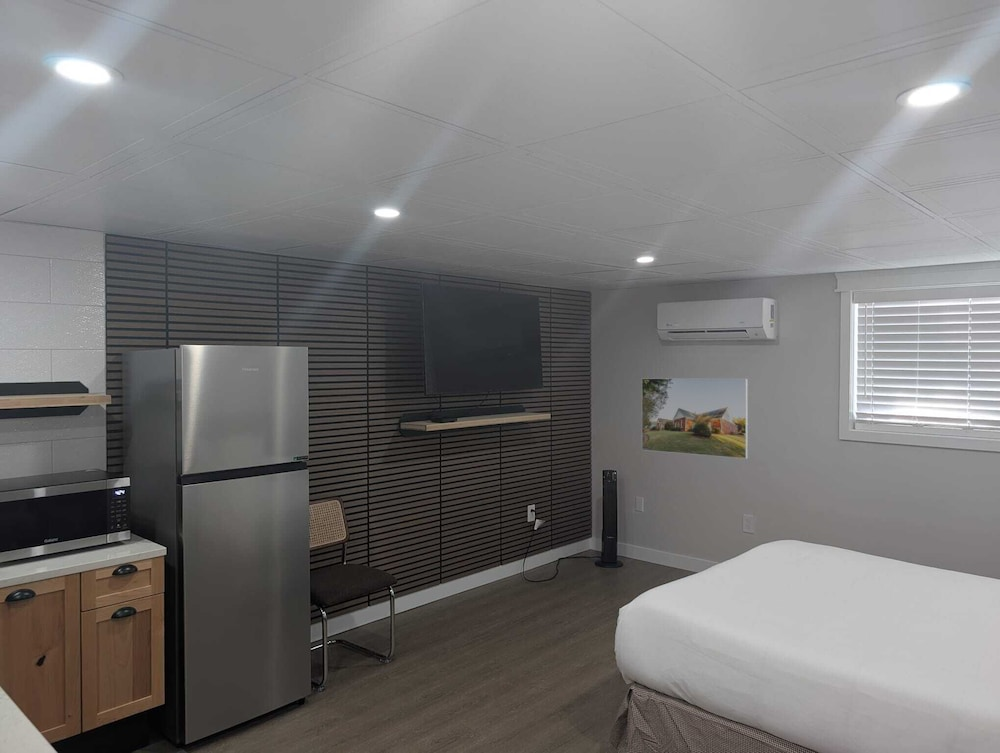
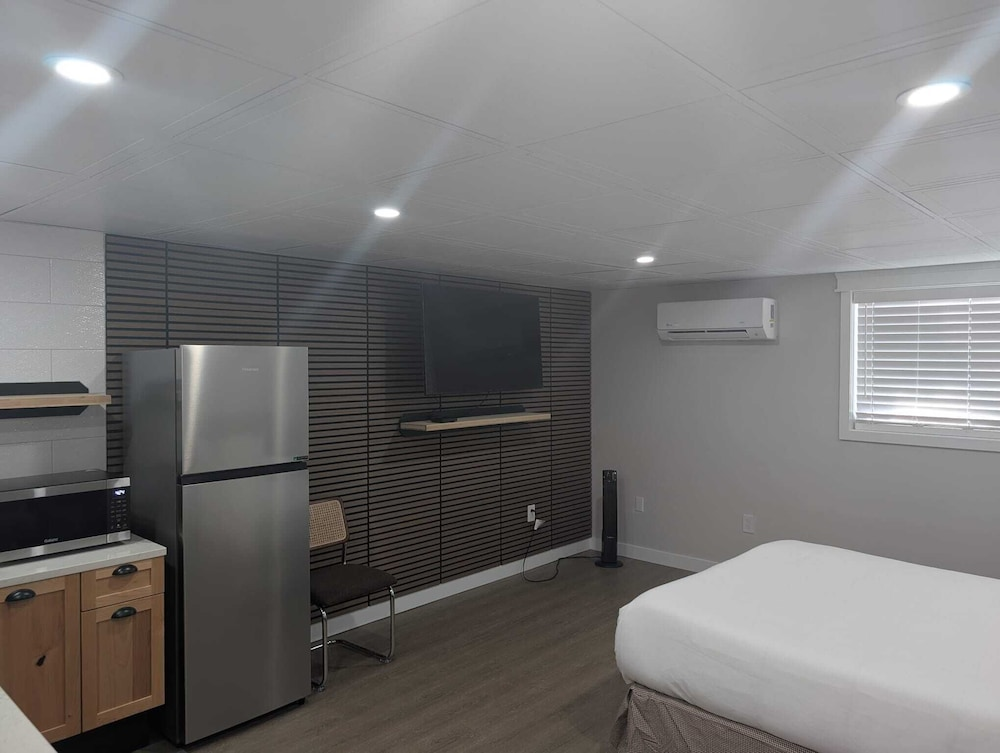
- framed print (691, 416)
